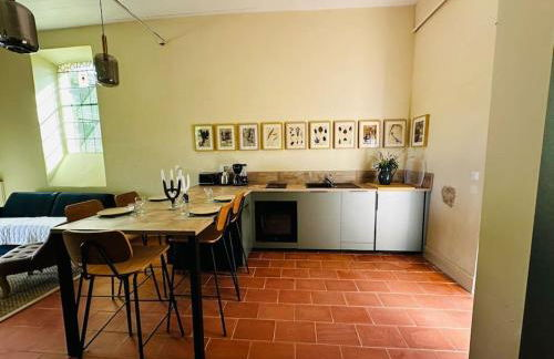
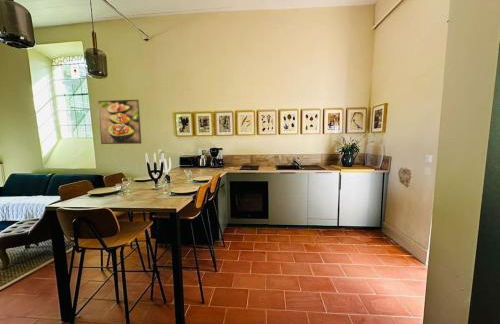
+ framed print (119, 122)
